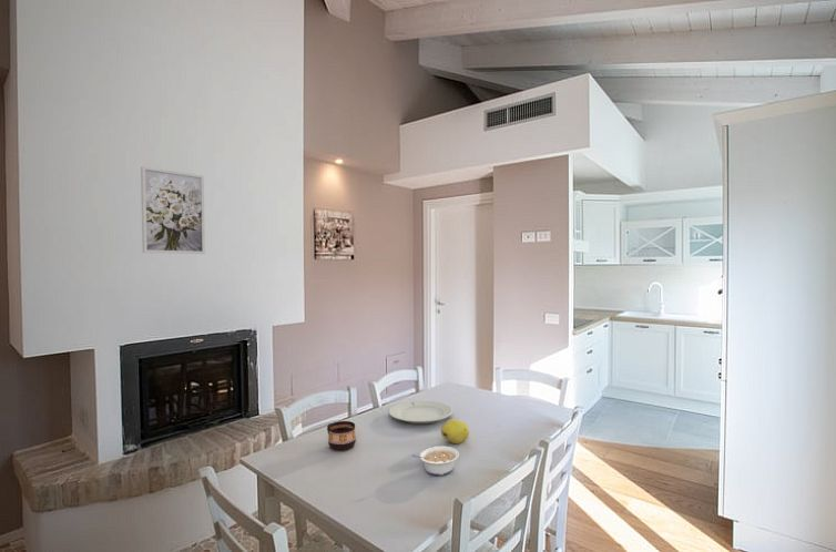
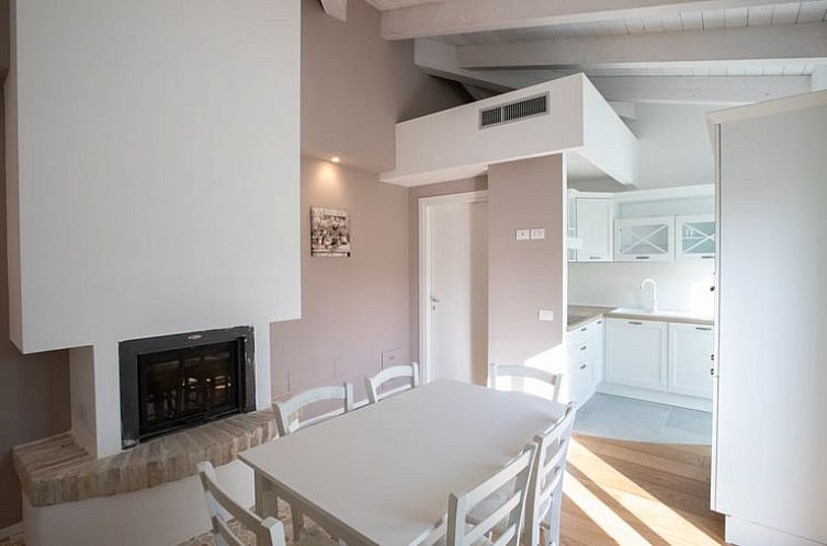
- fruit (453, 431)
- wall art (174, 212)
- cup (341, 436)
- chinaware (420, 412)
- legume (438, 460)
